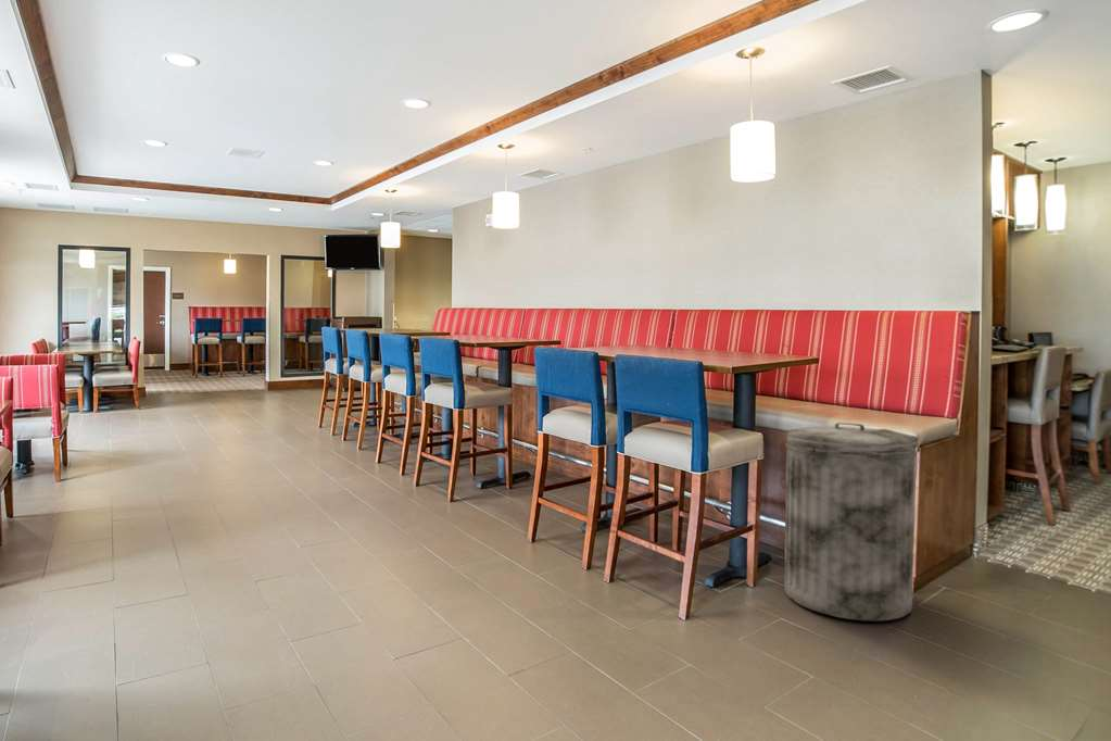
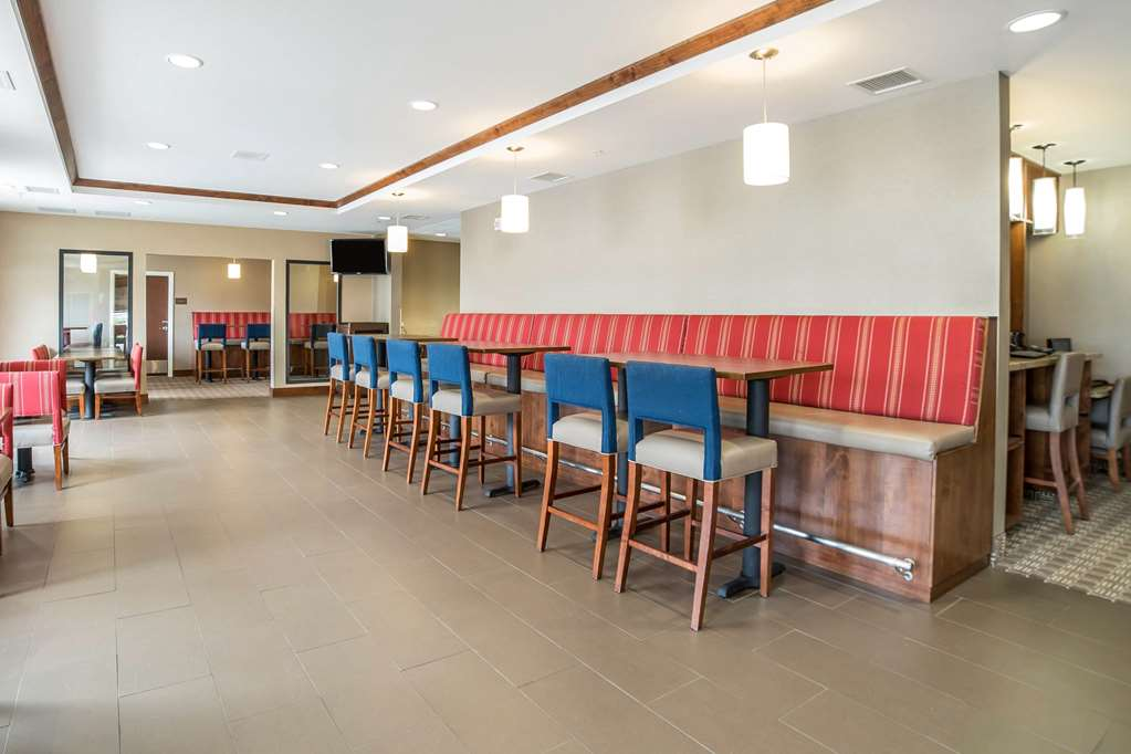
- trash can (847, 510)
